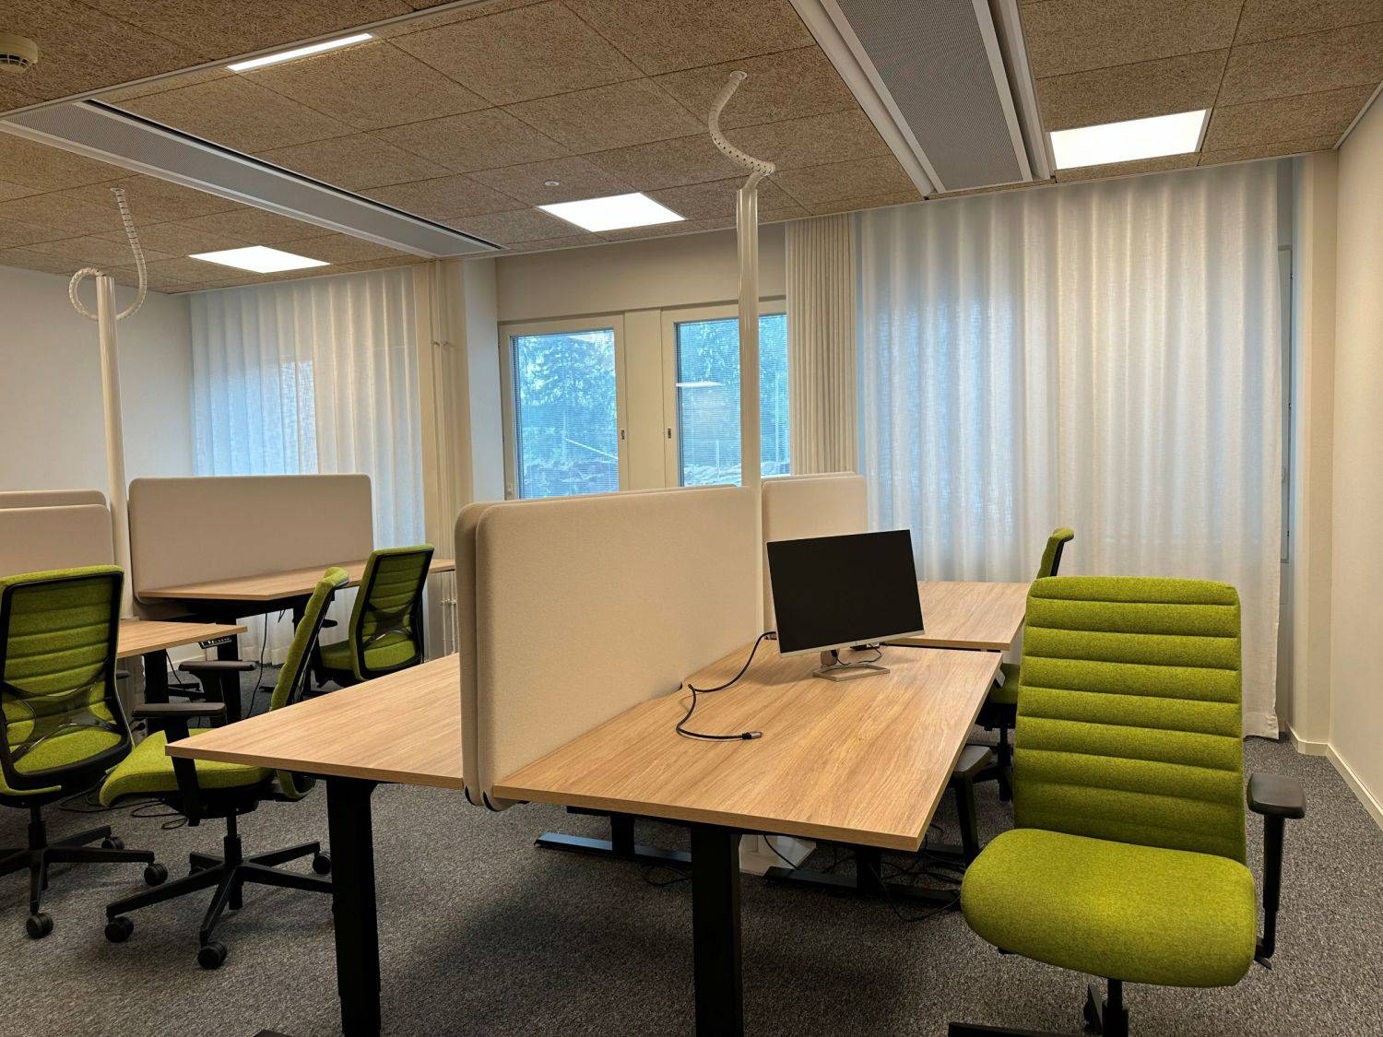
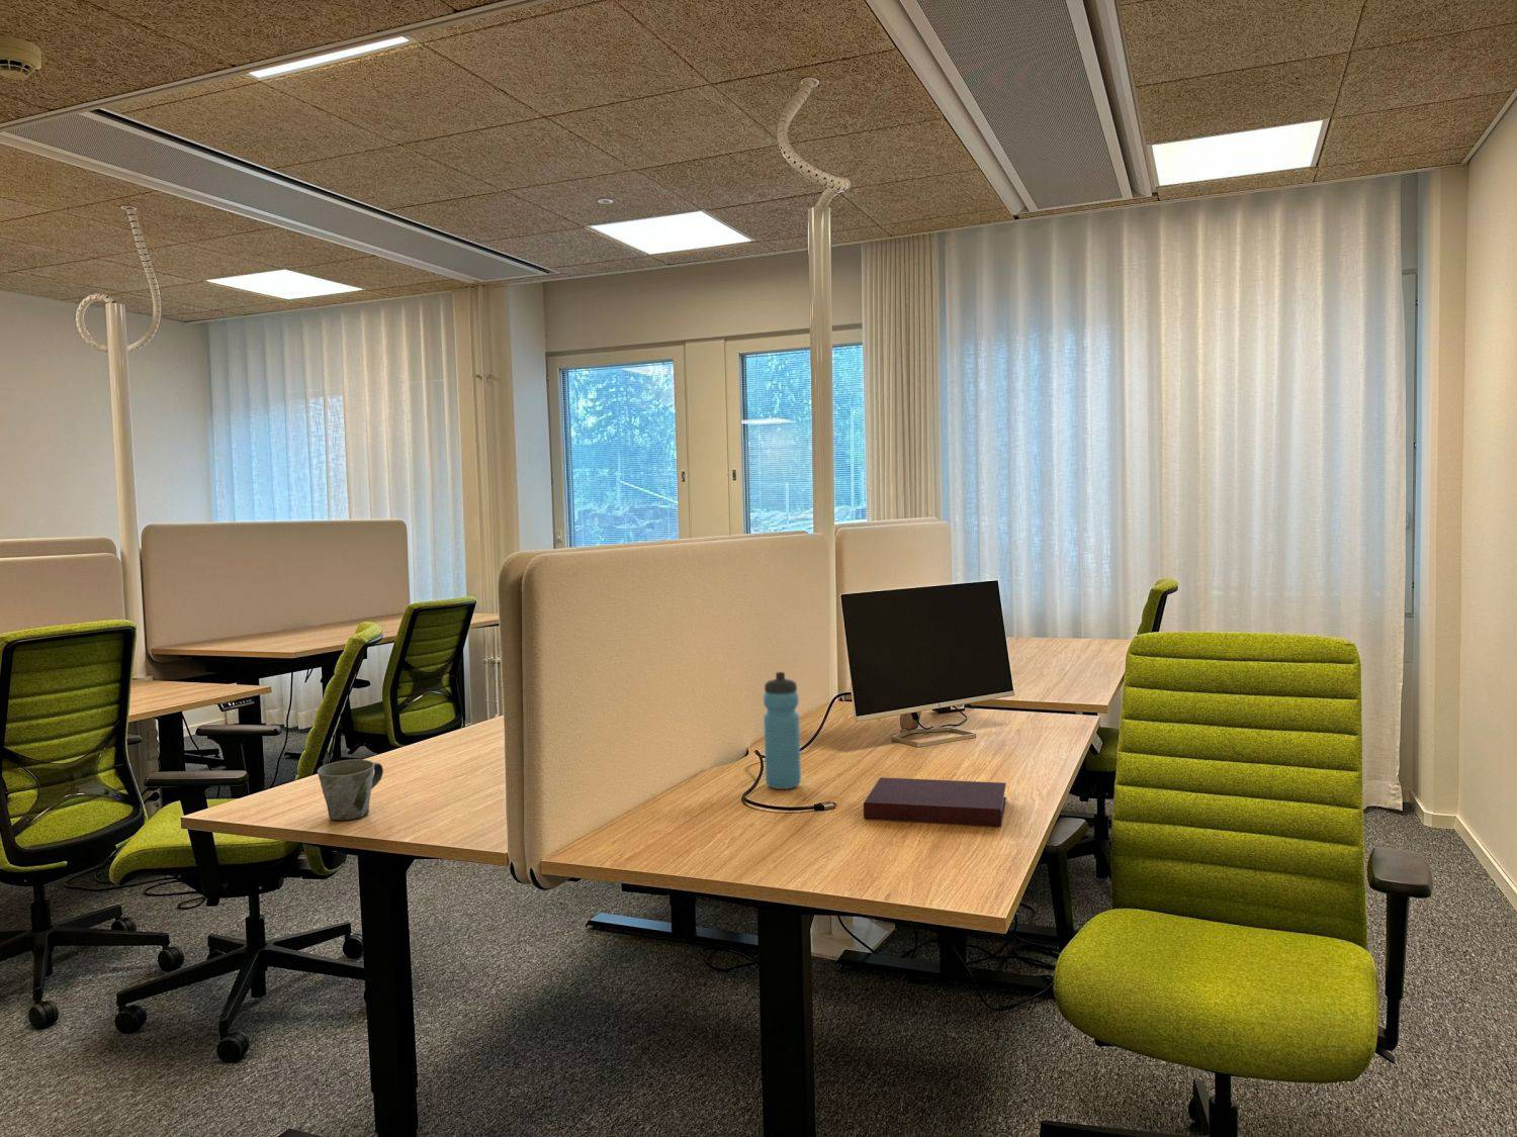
+ mug (351, 789)
+ notebook (936, 800)
+ water bottle (781, 729)
